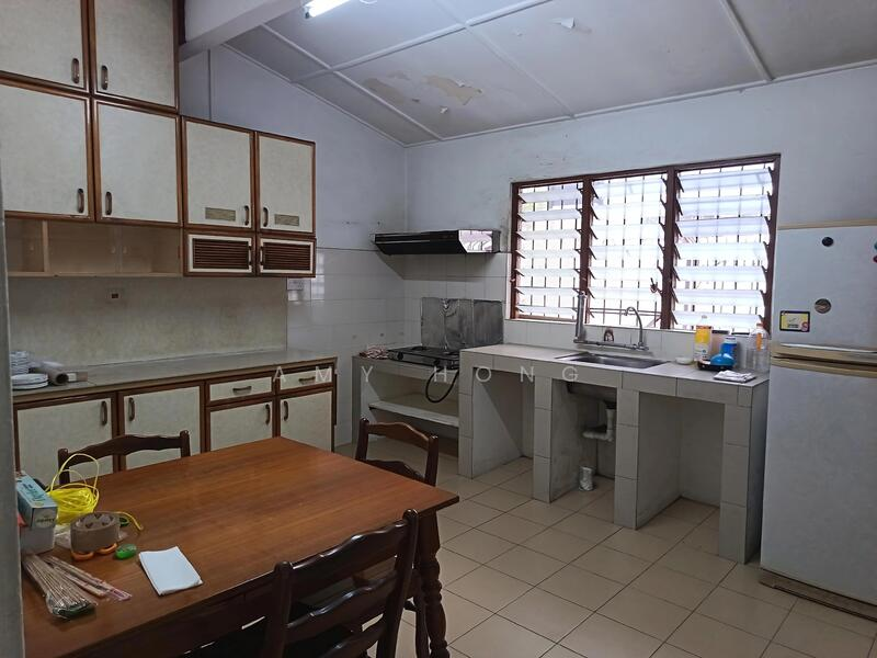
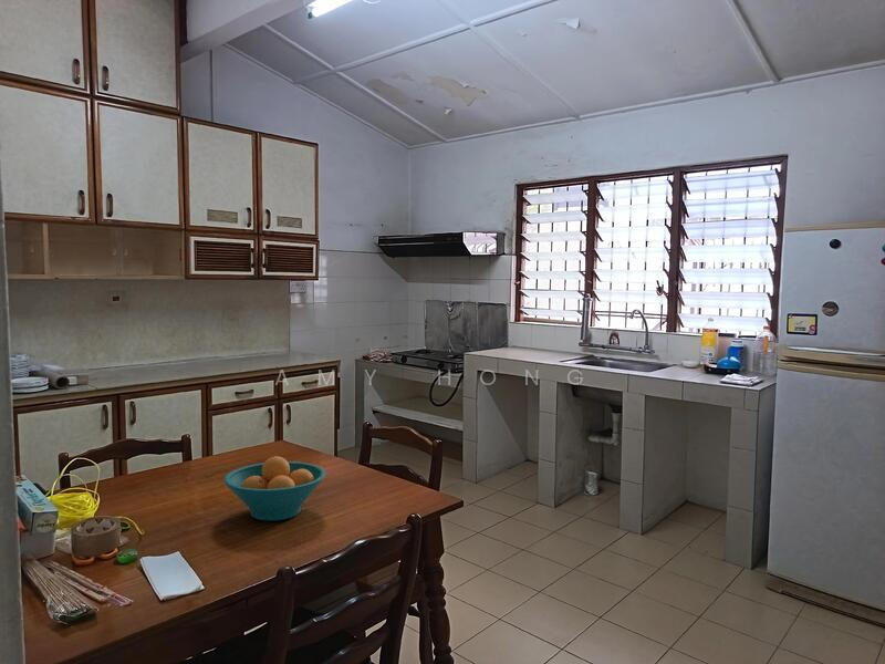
+ fruit bowl (275, 485)
